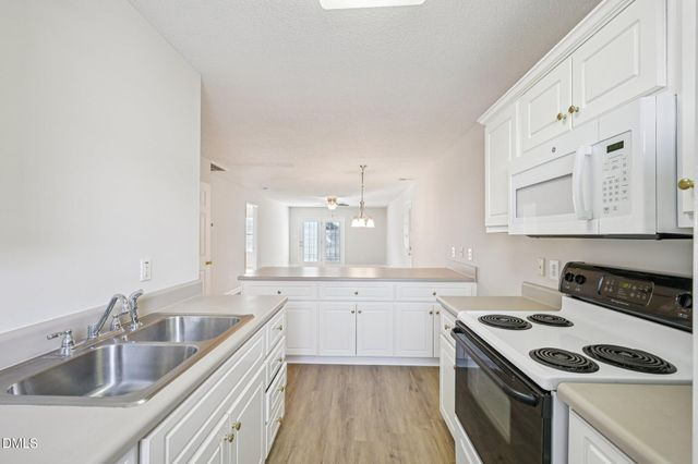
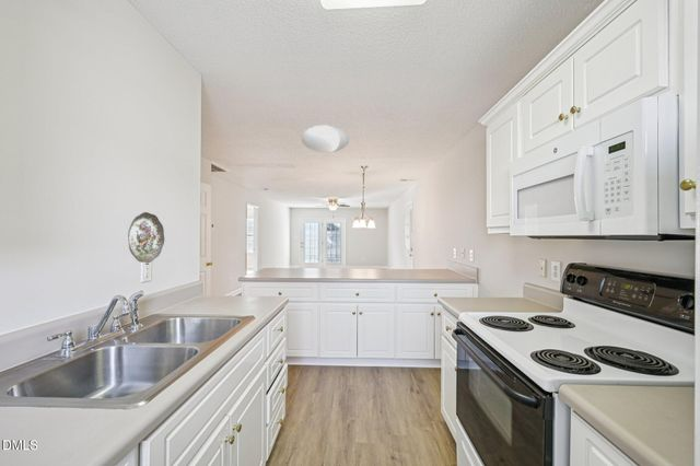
+ decorative plate (145, 237)
+ ceiling light (325, 139)
